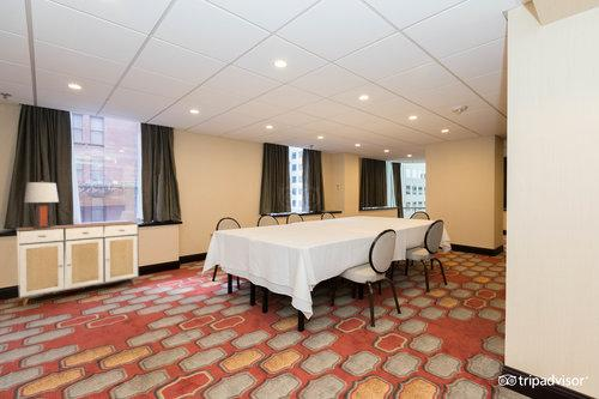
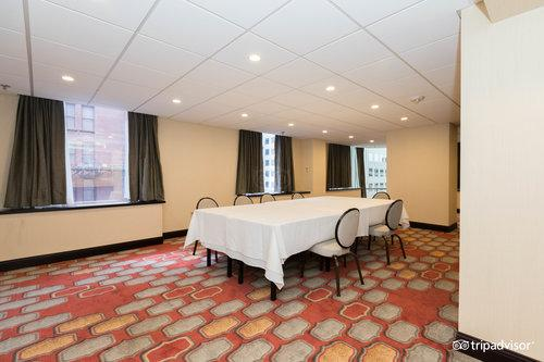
- lamp (42, 204)
- sideboard (83, 258)
